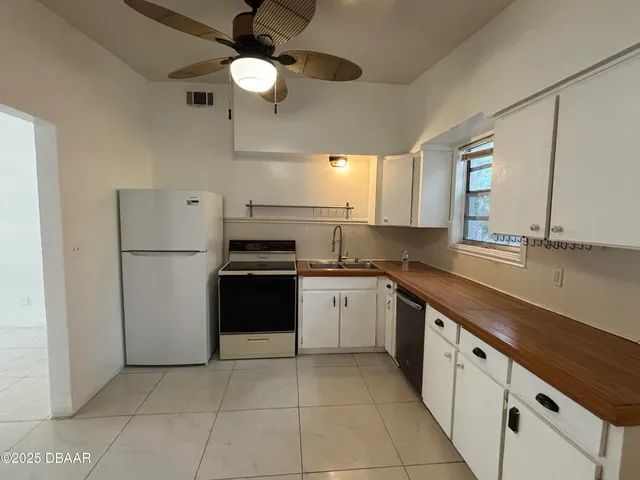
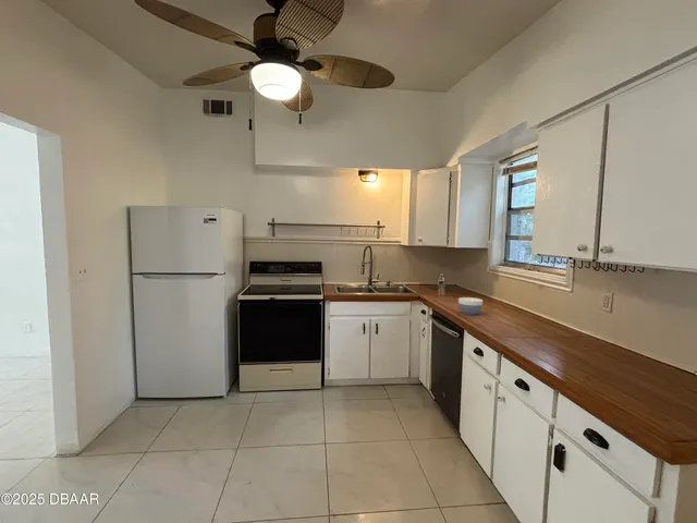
+ bowl (469, 306)
